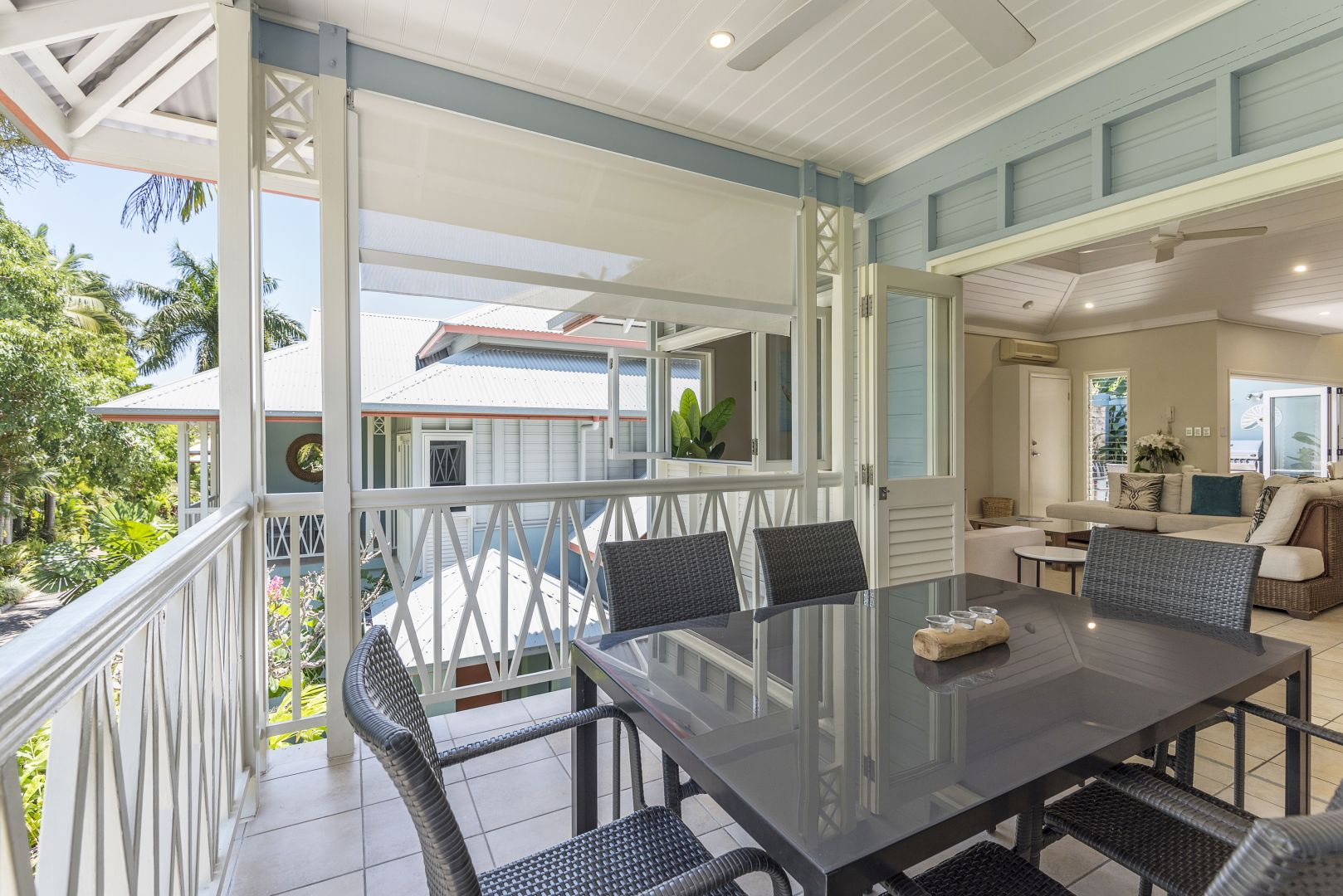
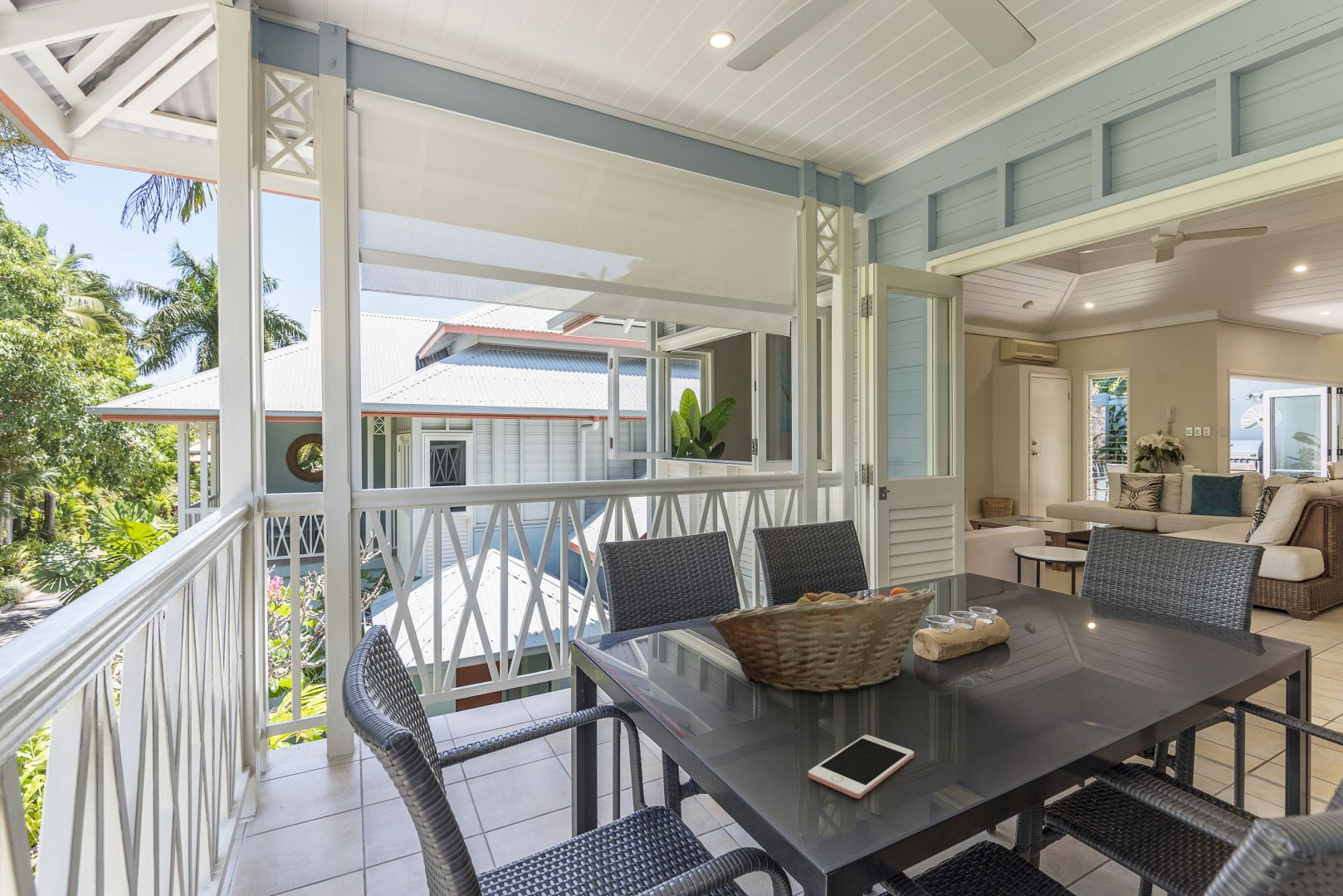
+ fruit basket (823, 626)
+ cell phone (862, 763)
